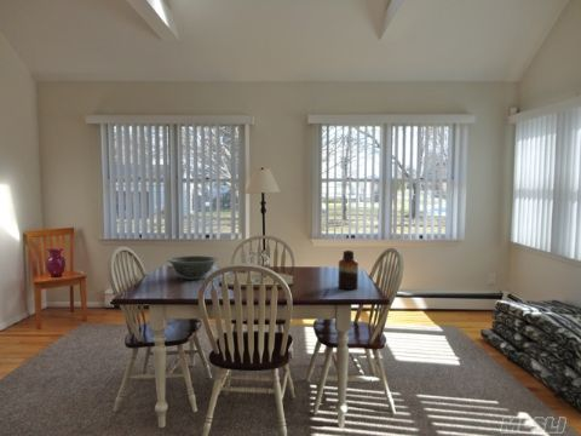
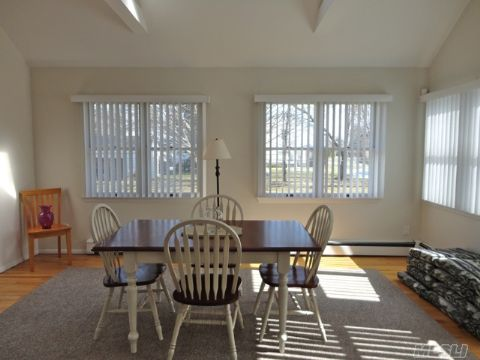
- vase (347, 269)
- decorative bowl (192, 268)
